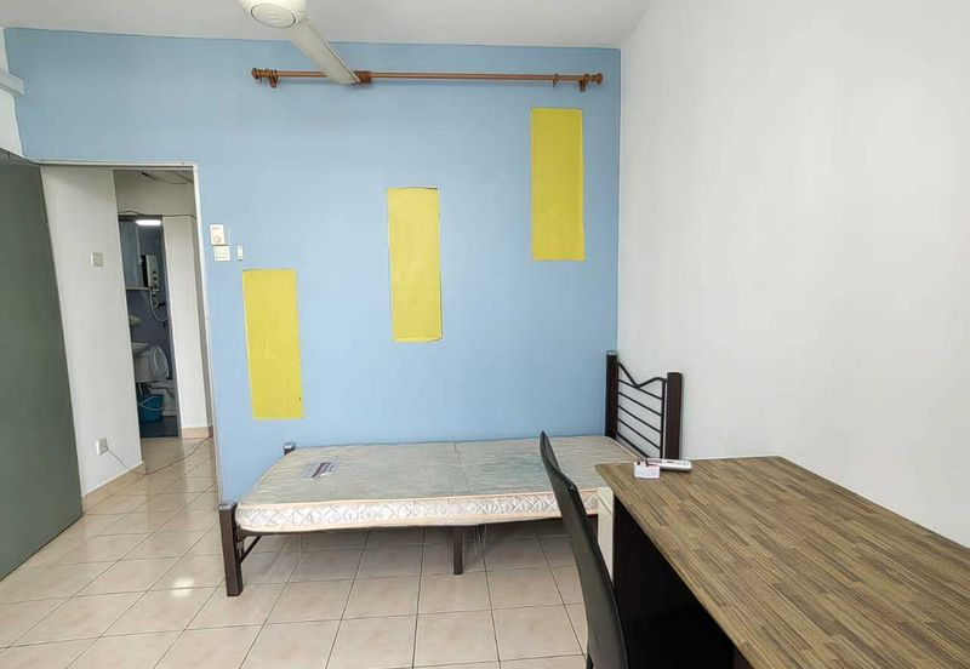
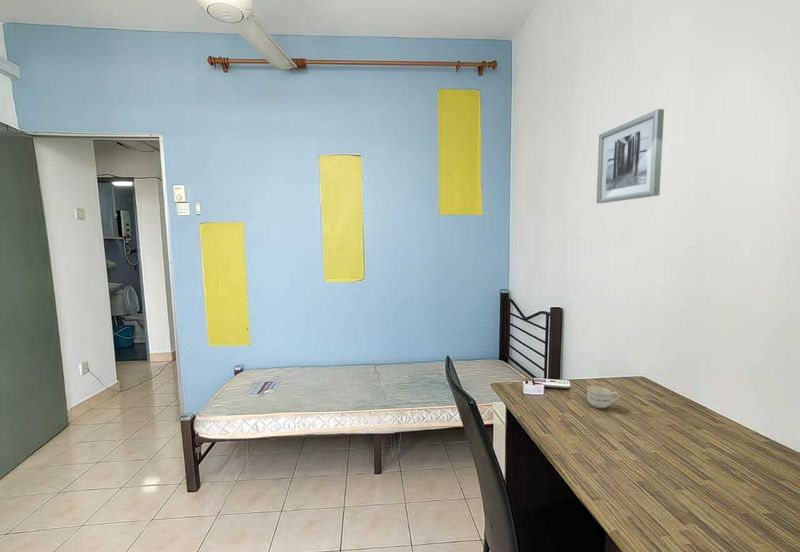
+ wall art (626, 162)
+ cup (602, 398)
